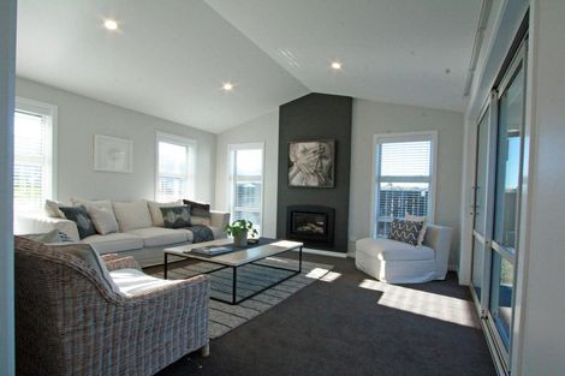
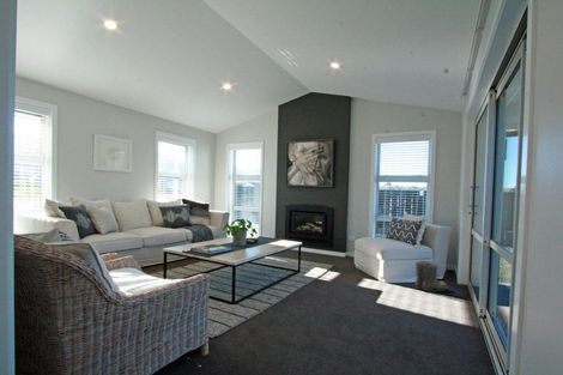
+ boots (430, 274)
